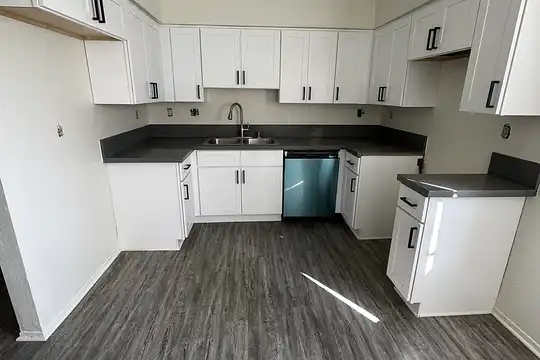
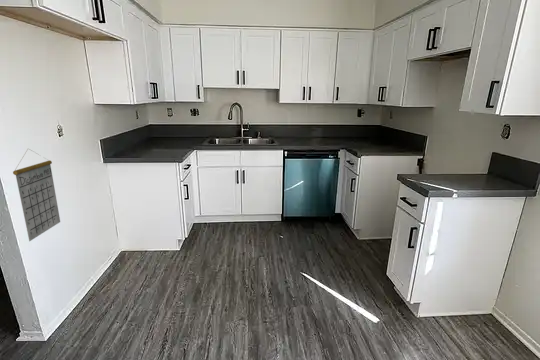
+ calendar (38, 191)
